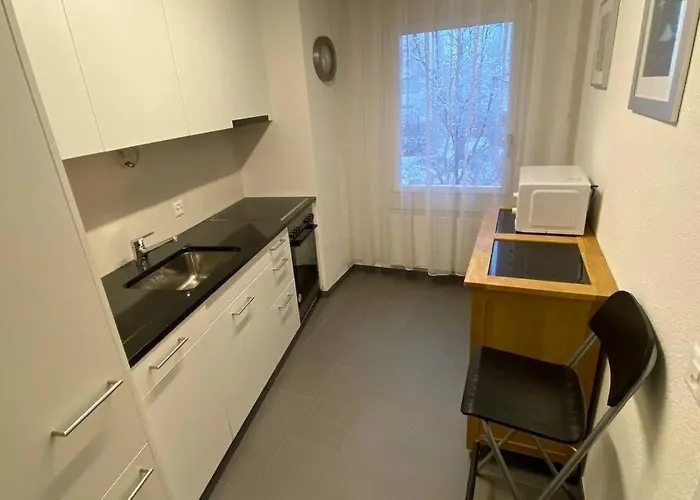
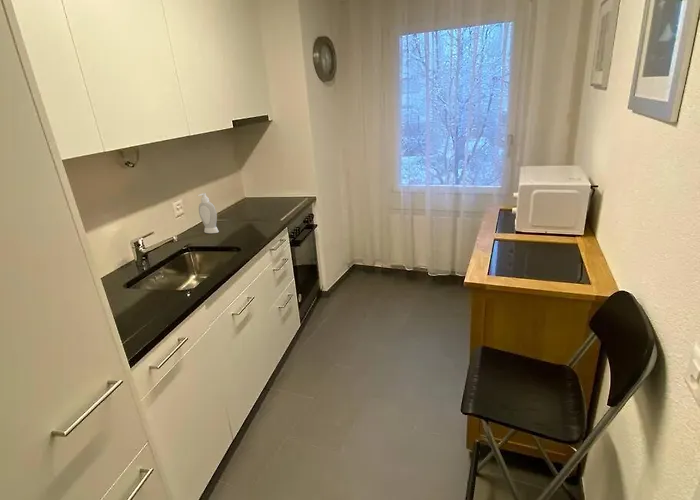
+ soap bottle (206, 213)
